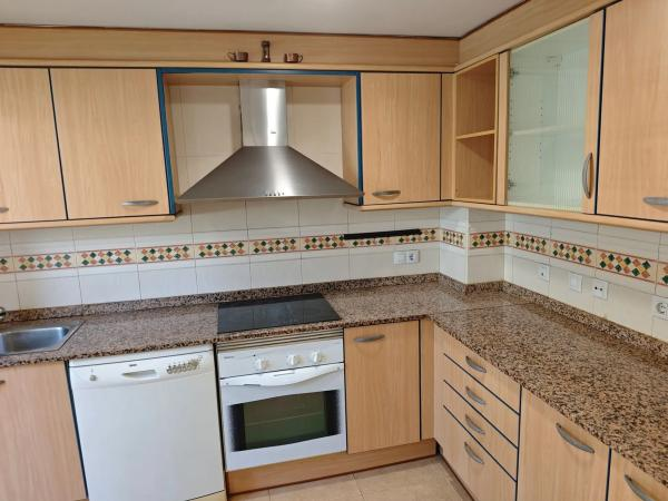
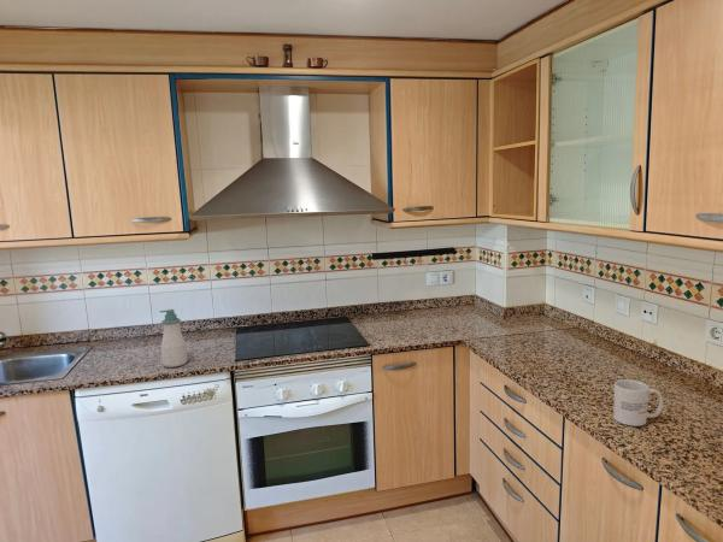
+ mug (635, 401)
+ soap bottle (172, 336)
